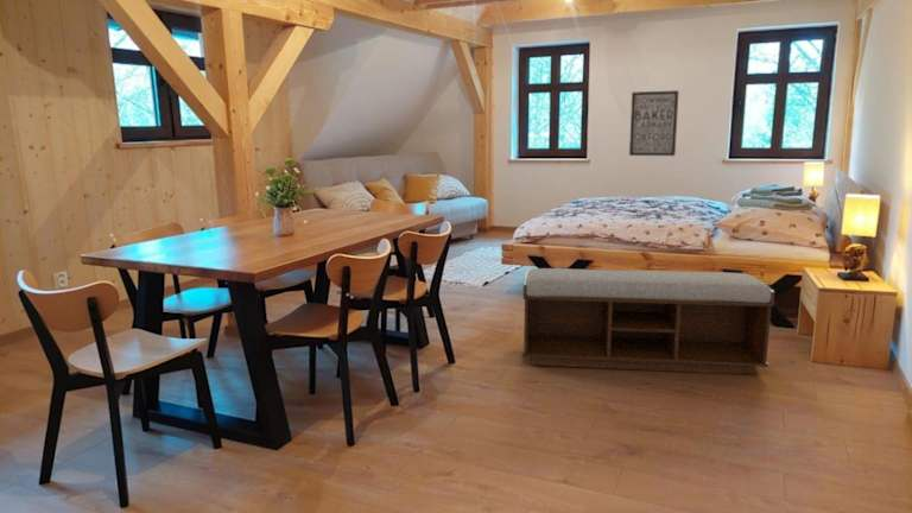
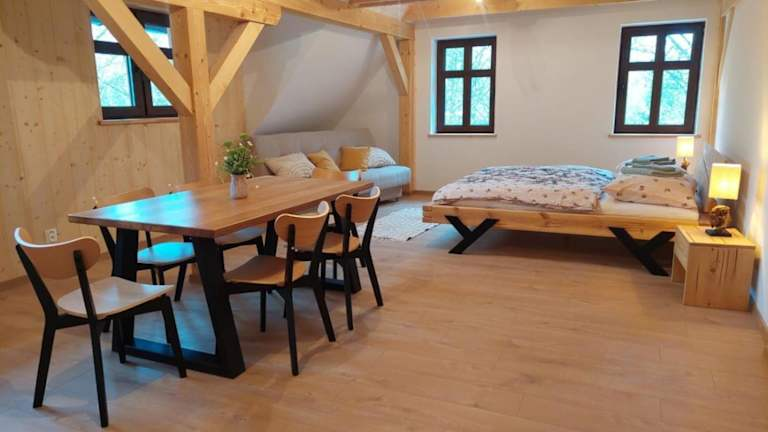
- bench (639, 317)
- wall art (653, 124)
